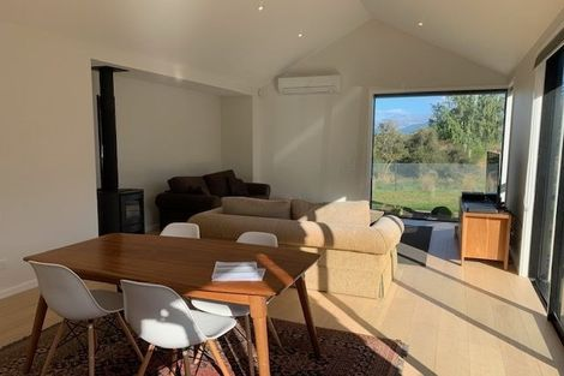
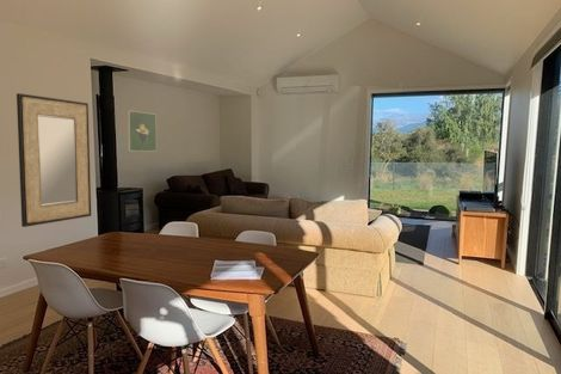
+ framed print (142, 131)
+ home mirror (57, 160)
